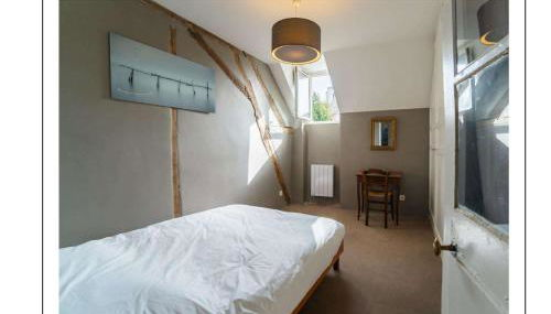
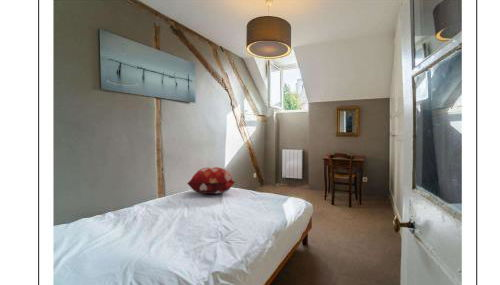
+ decorative pillow (212, 179)
